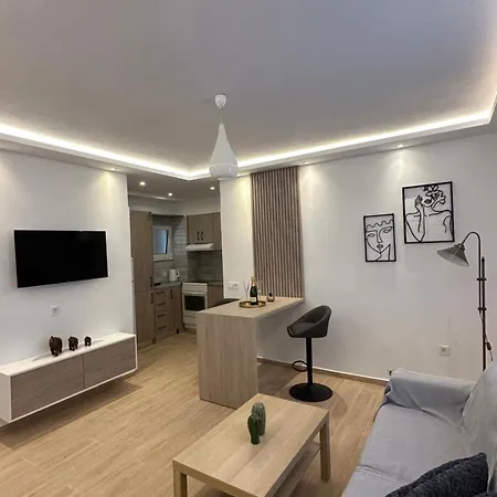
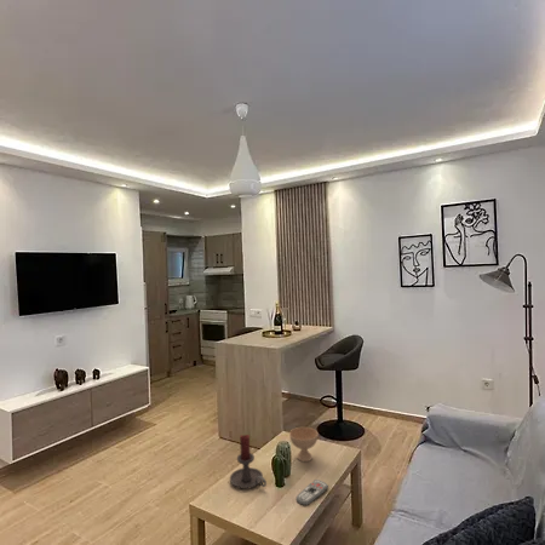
+ remote control (311, 492)
+ bowl (304, 444)
+ candle holder (248, 459)
